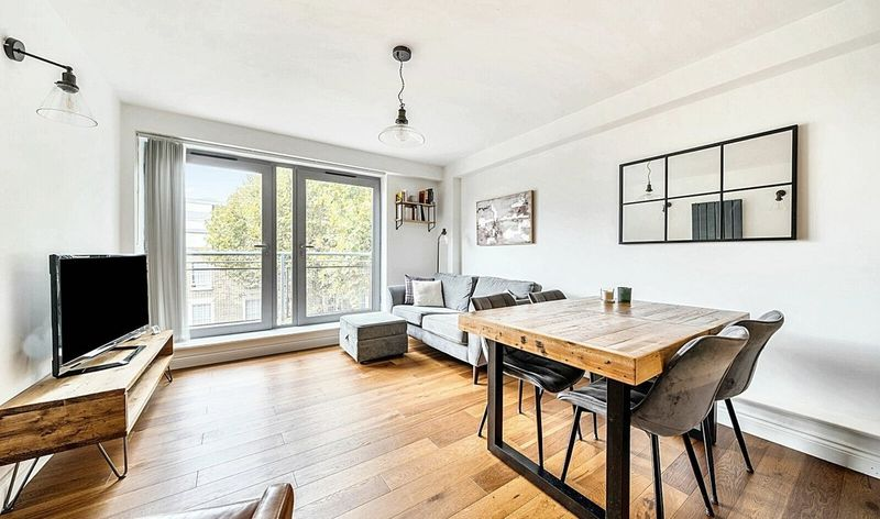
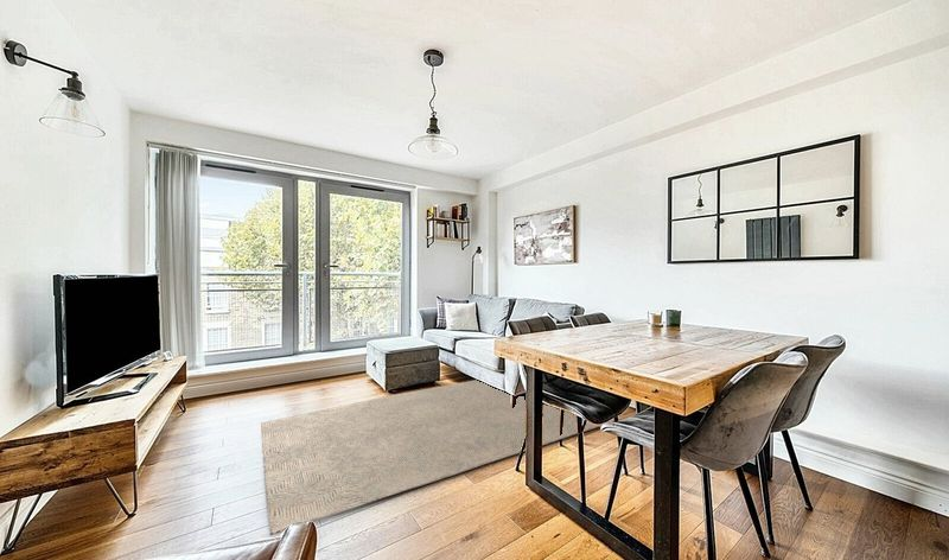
+ rug (441, 418)
